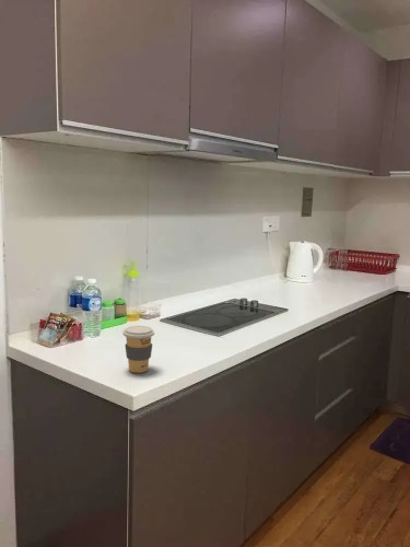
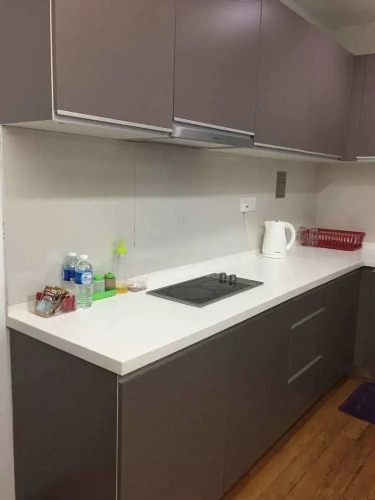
- coffee cup (138, 349)
